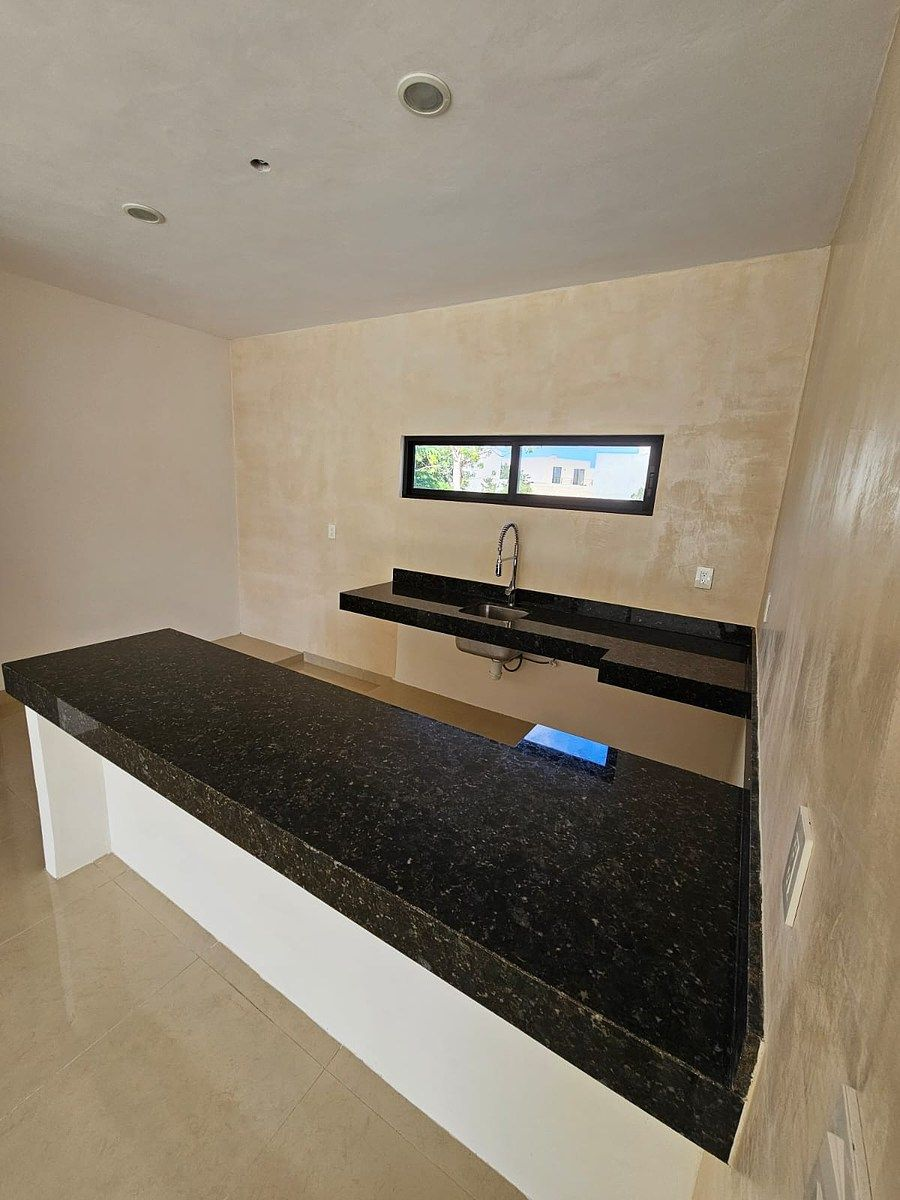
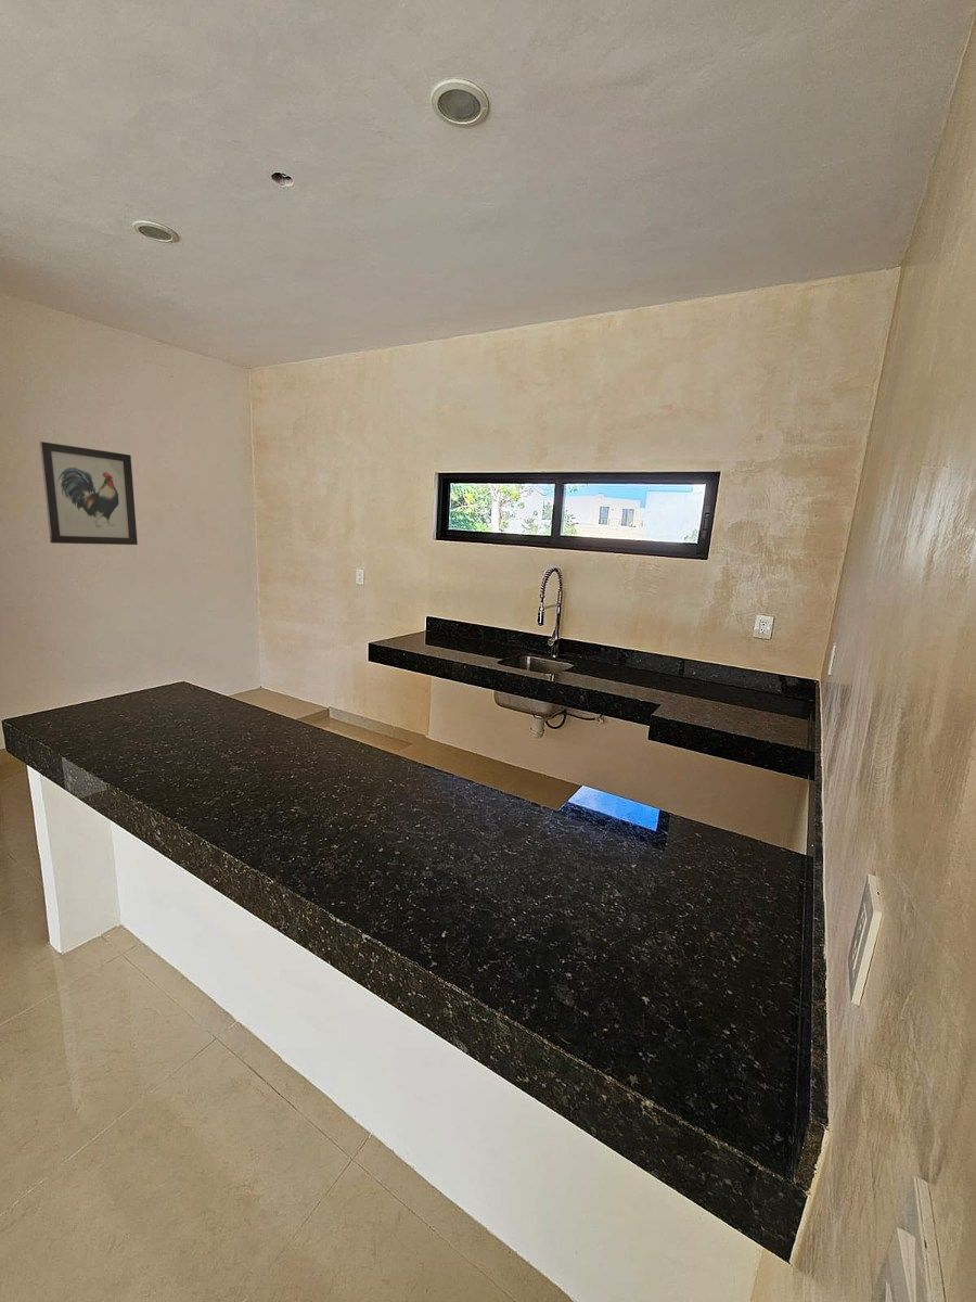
+ wall art (92, 497)
